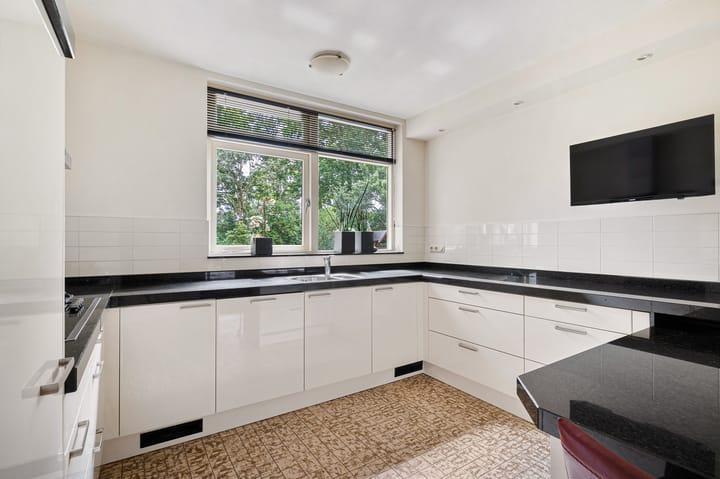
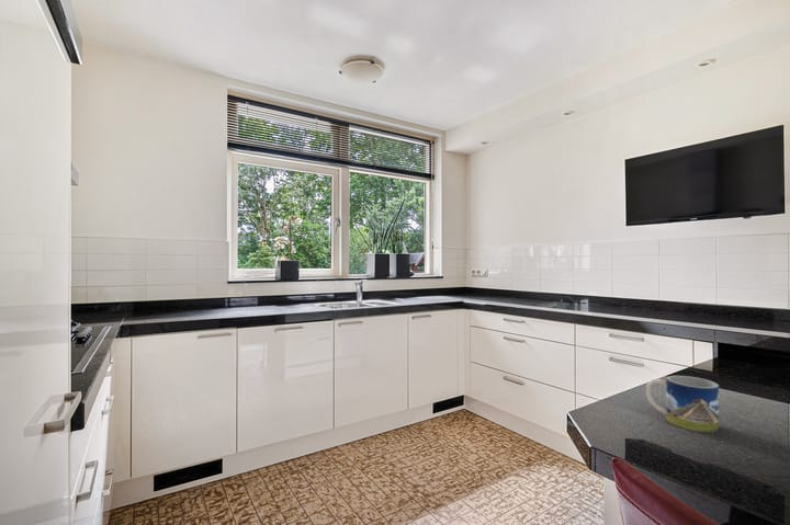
+ mug (680, 400)
